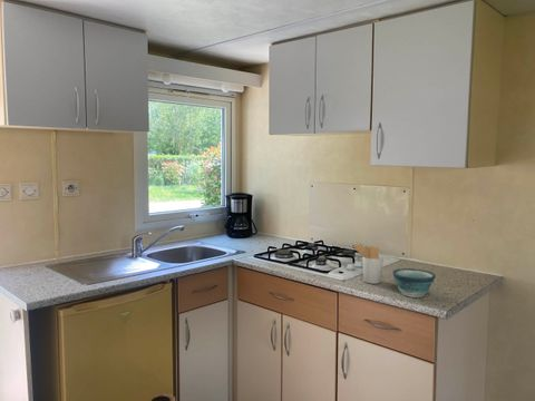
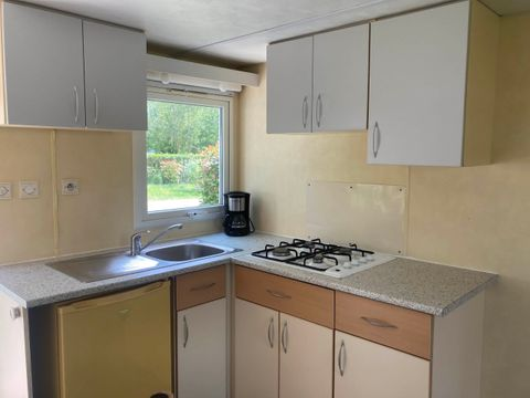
- bowl (412, 283)
- utensil holder (367, 262)
